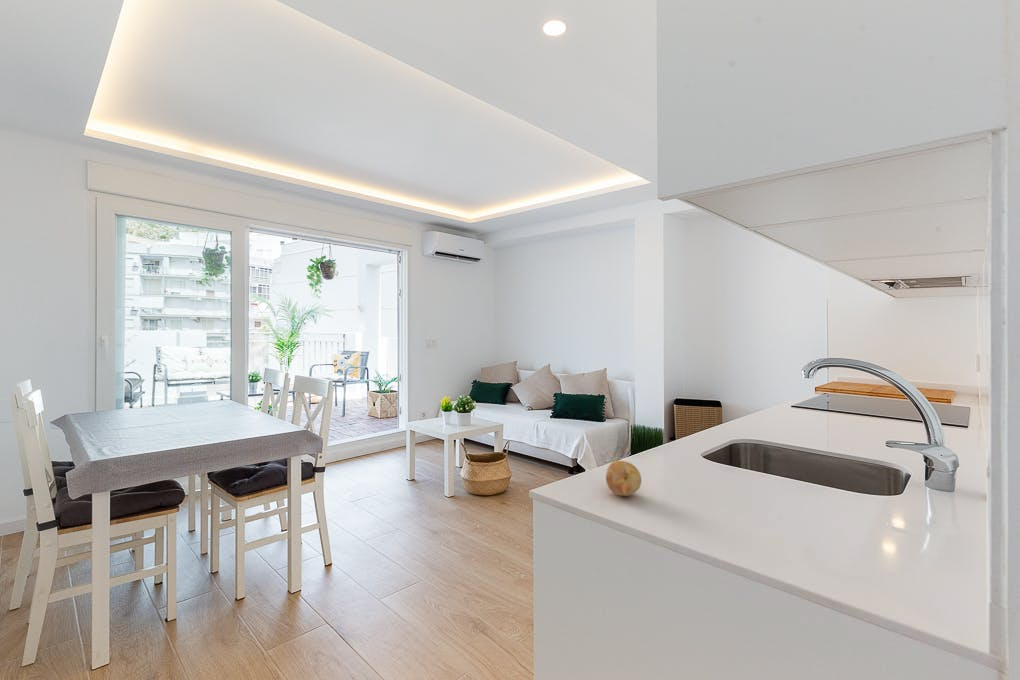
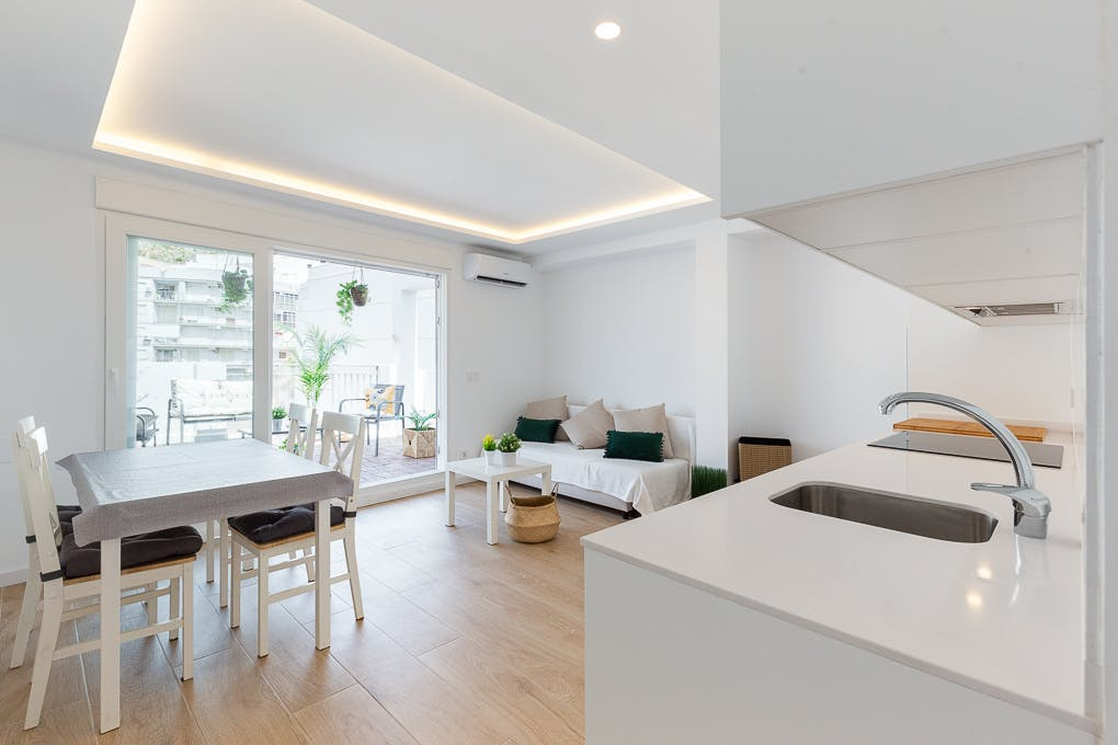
- fruit (623, 477)
